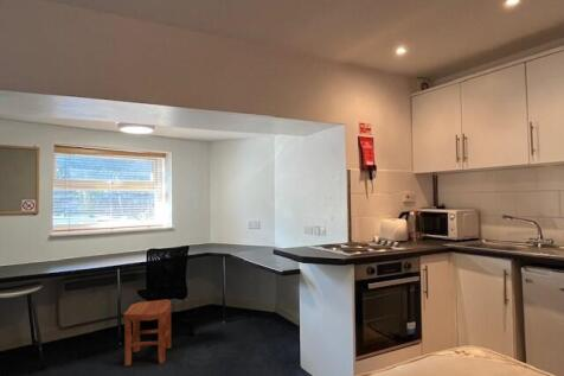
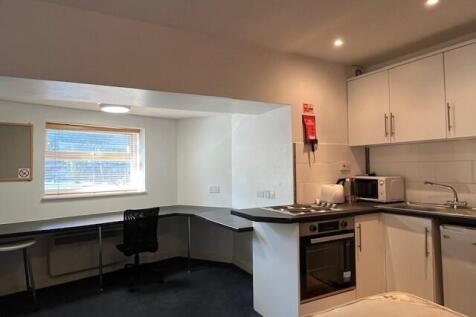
- stool (148, 331)
